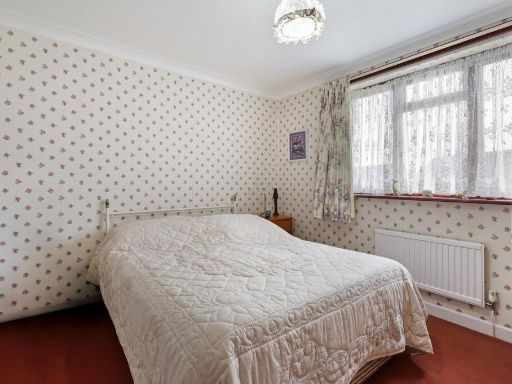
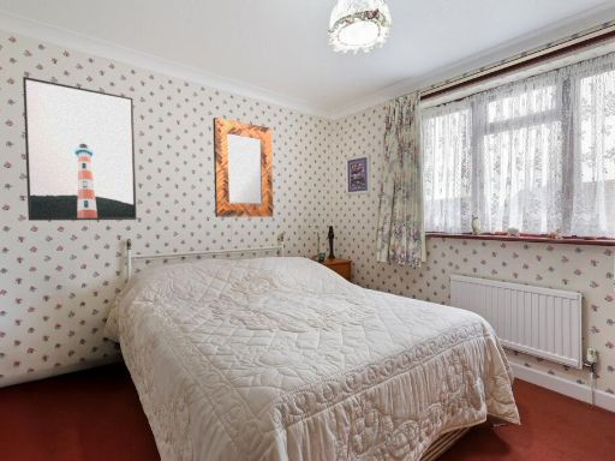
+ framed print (84, 154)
+ home mirror (244, 169)
